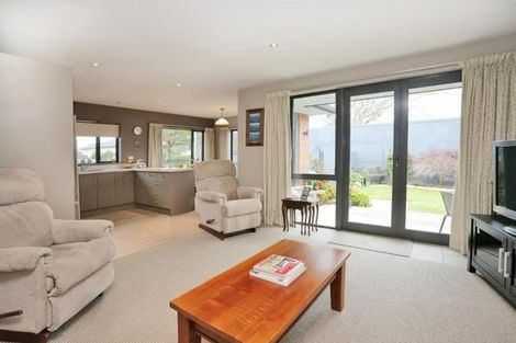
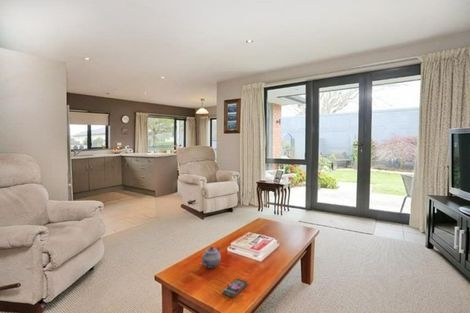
+ smartphone (235, 287)
+ teapot (211, 255)
